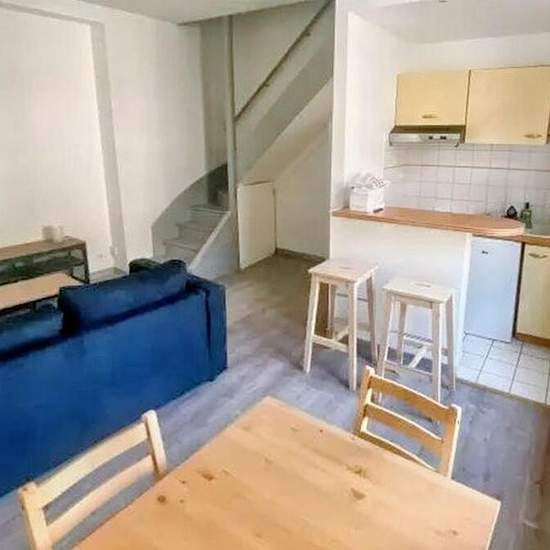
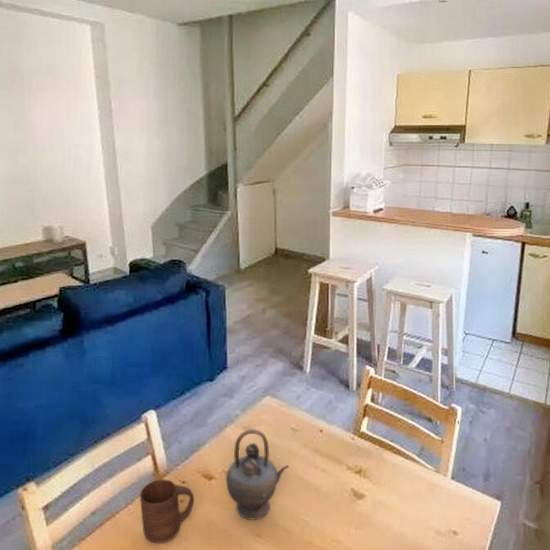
+ teapot (257, 471)
+ cup (165, 508)
